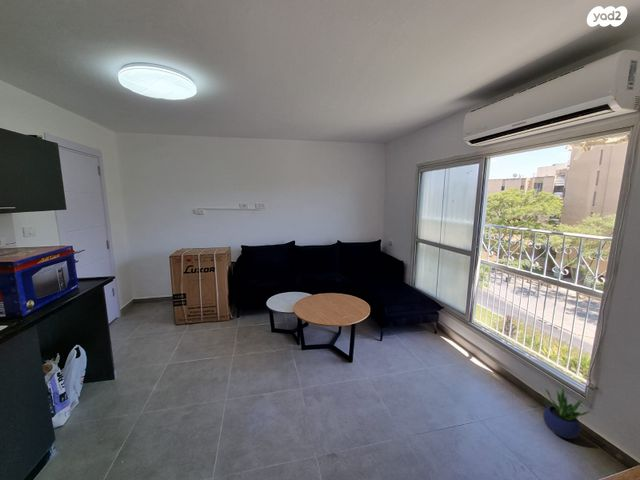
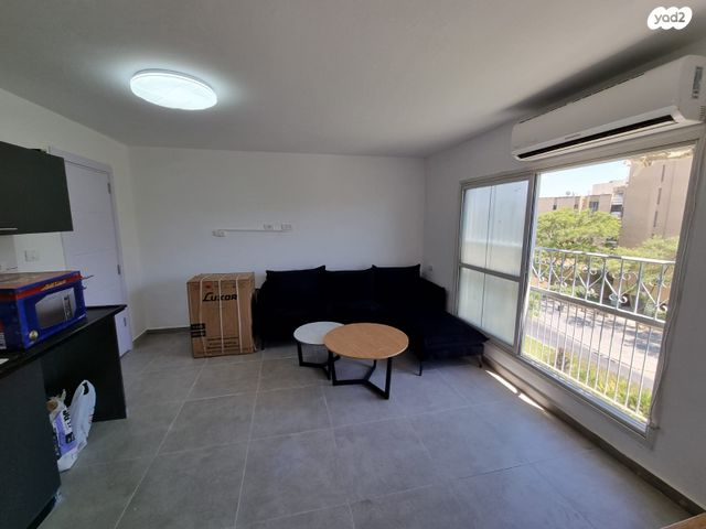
- potted plant (566, 413)
